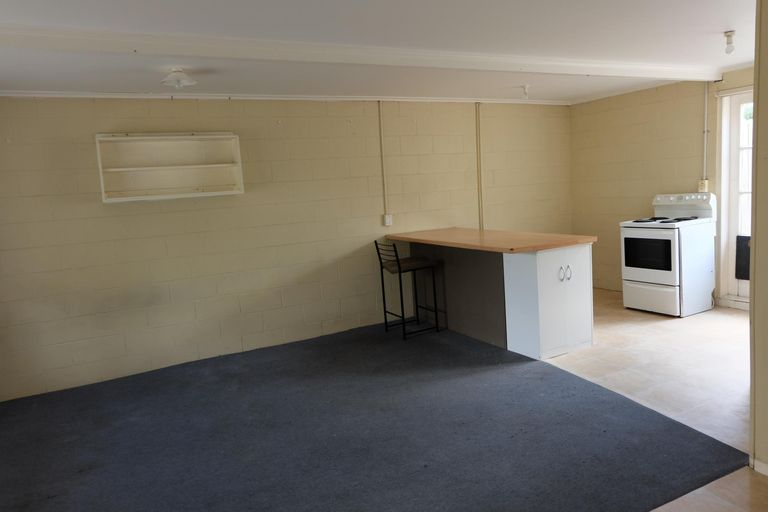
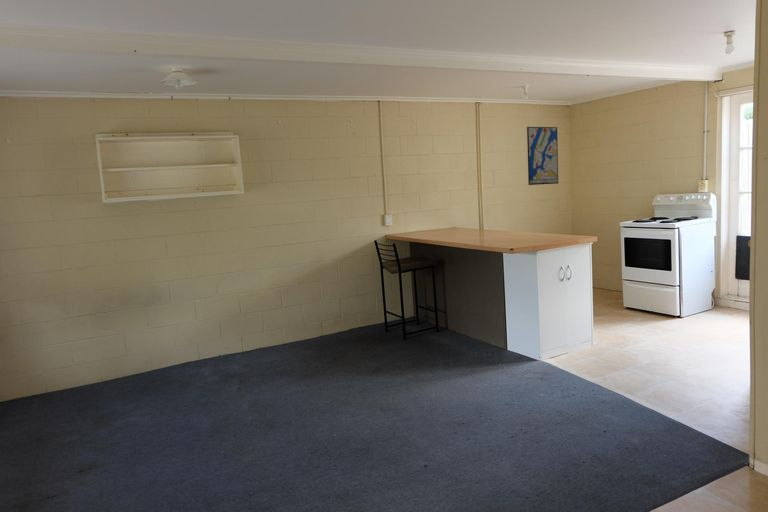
+ wall art (543, 155)
